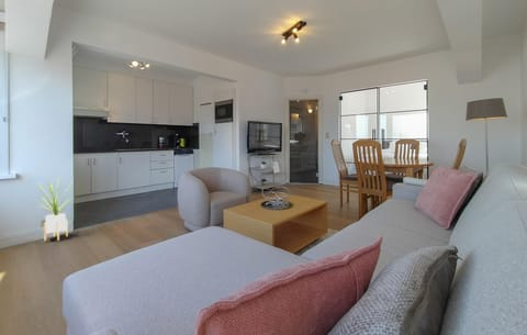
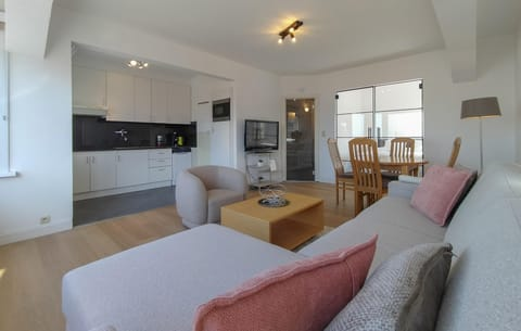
- house plant (56, 206)
